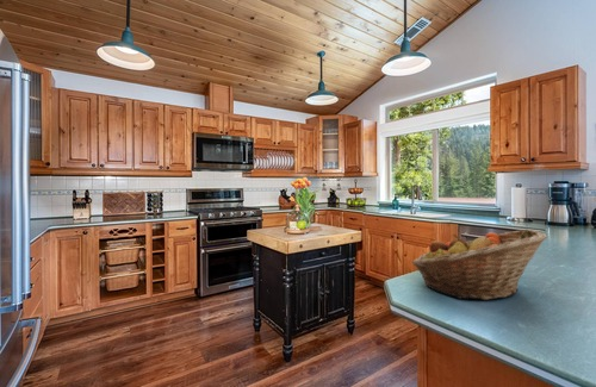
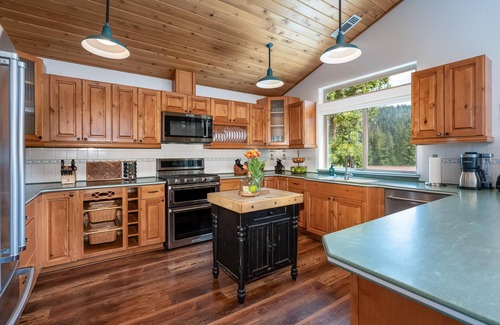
- fruit basket (474, 257)
